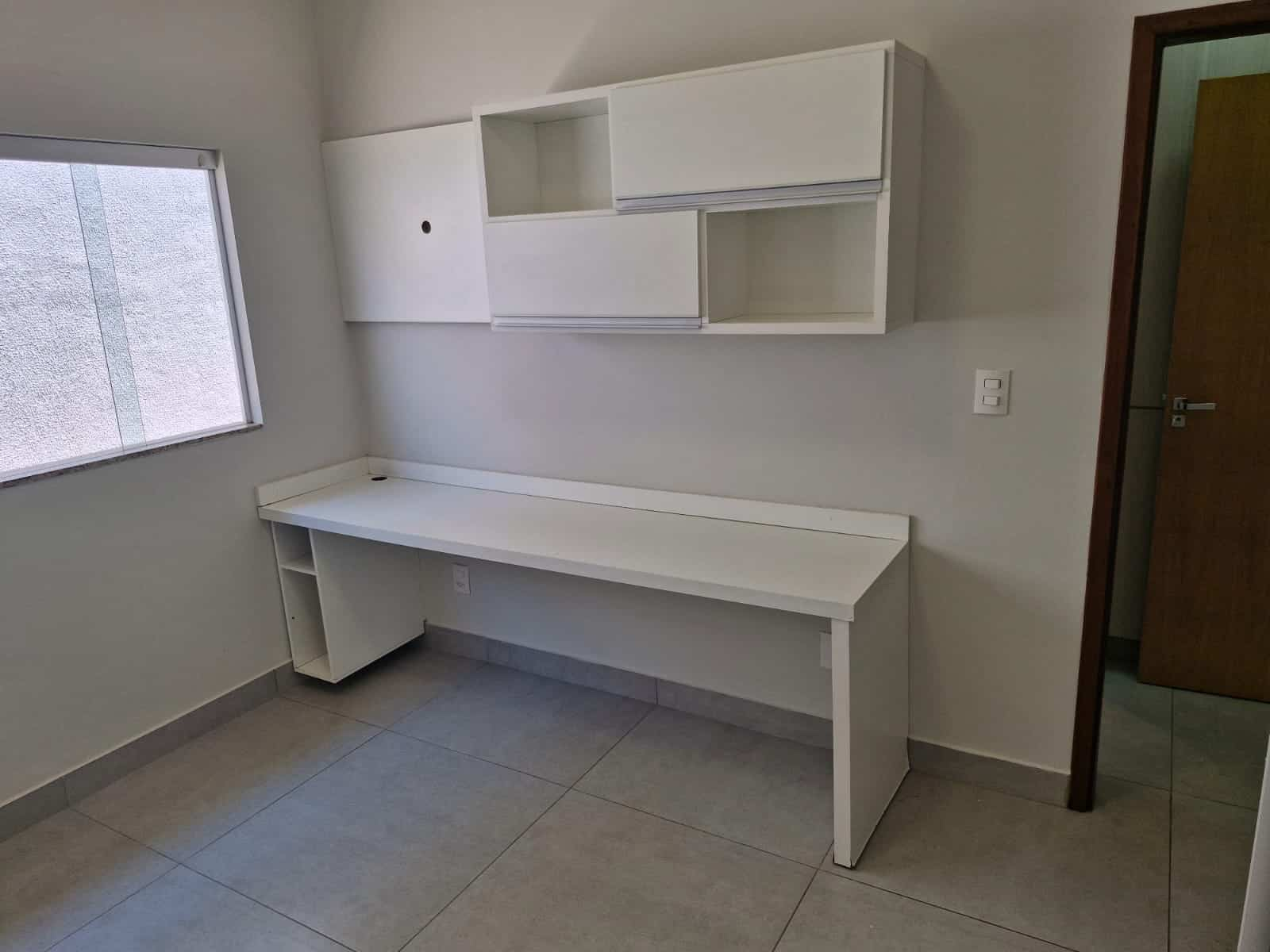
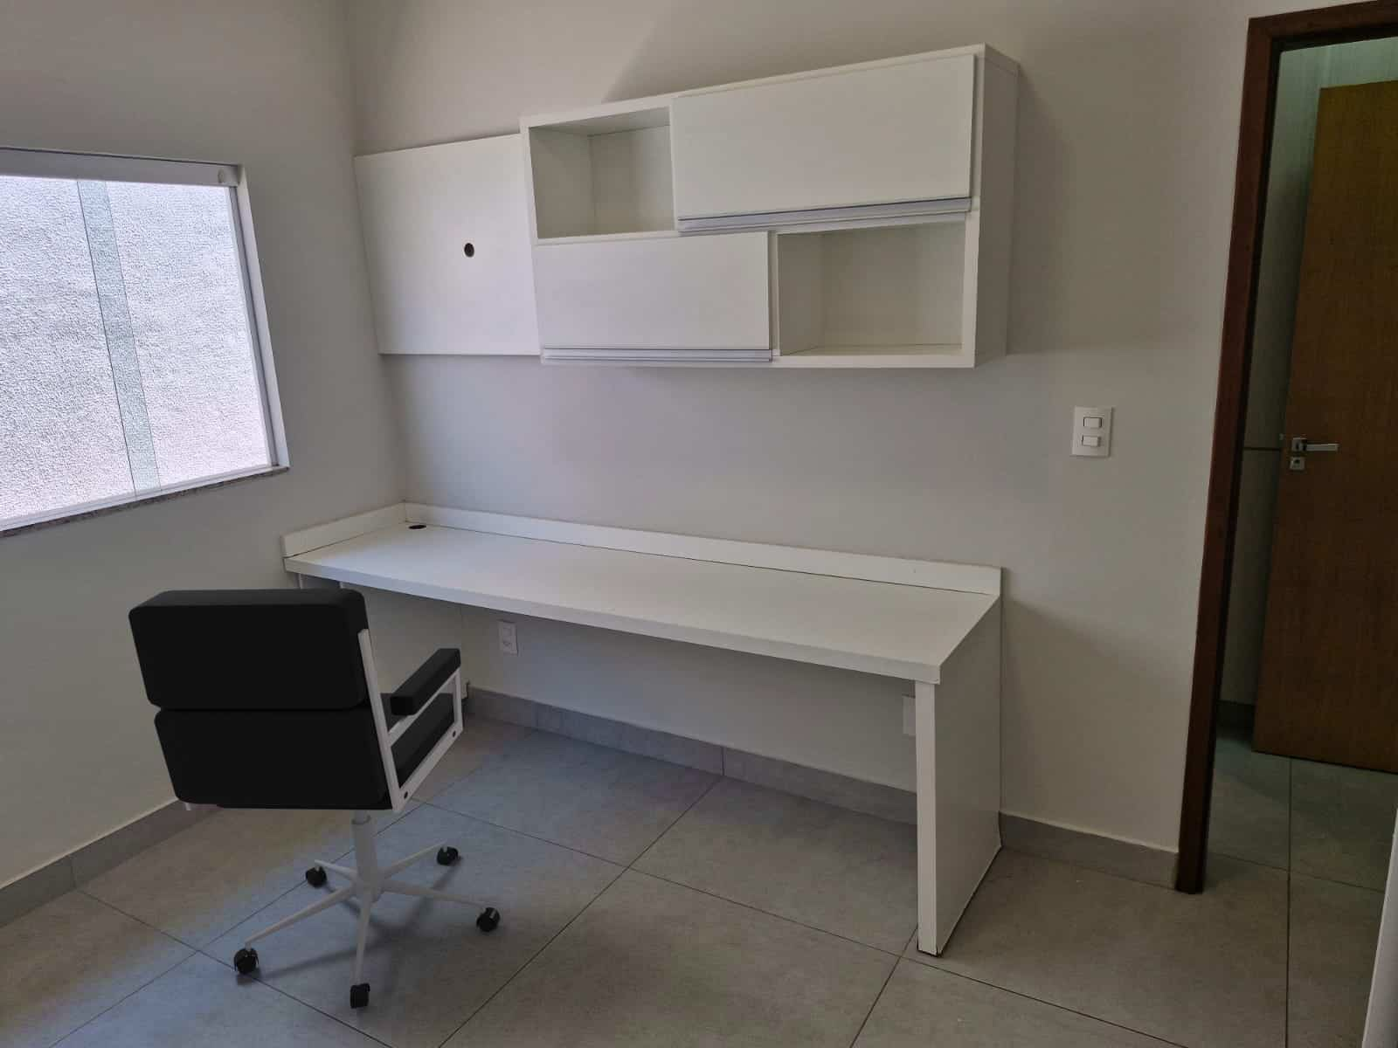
+ office chair (332, 763)
